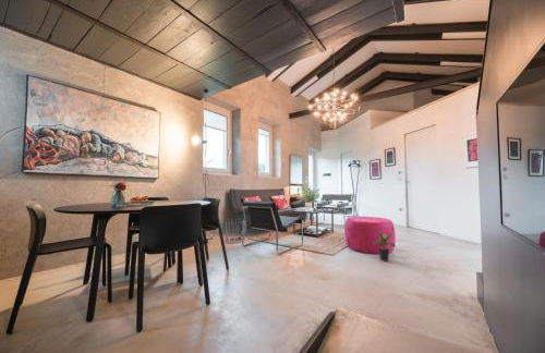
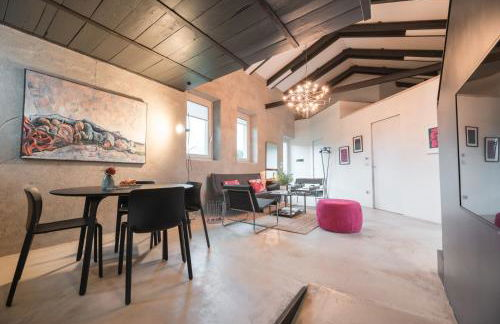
- potted plant (384, 246)
